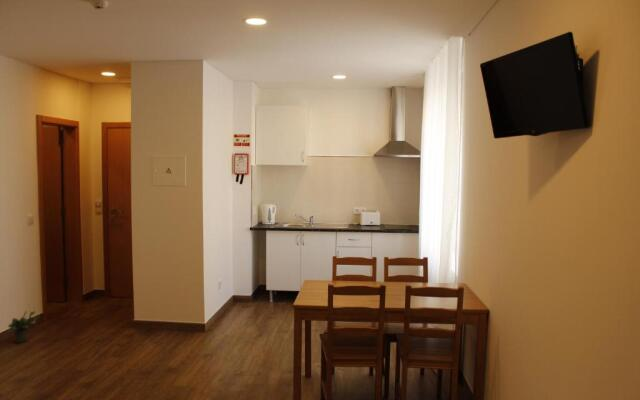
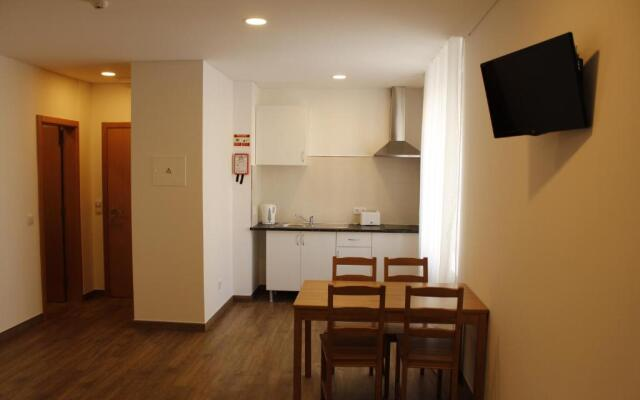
- potted plant (26, 324)
